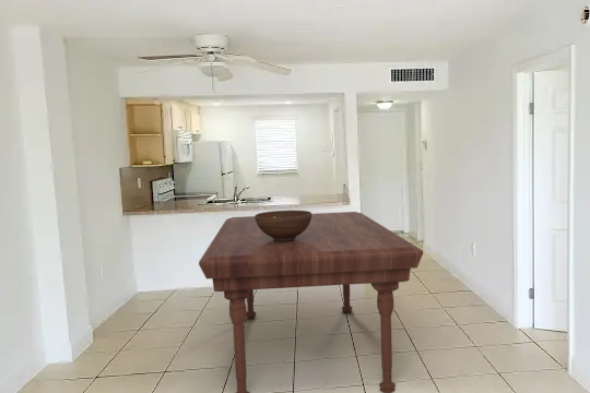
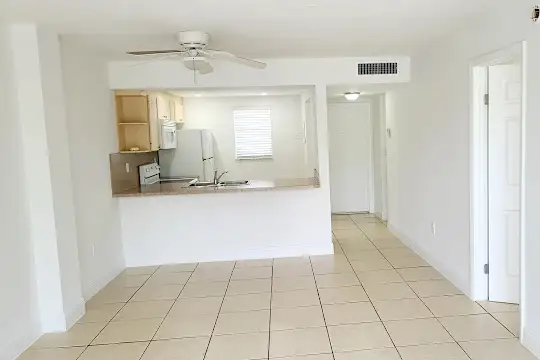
- fruit bowl (283, 226)
- dining table (304, 286)
